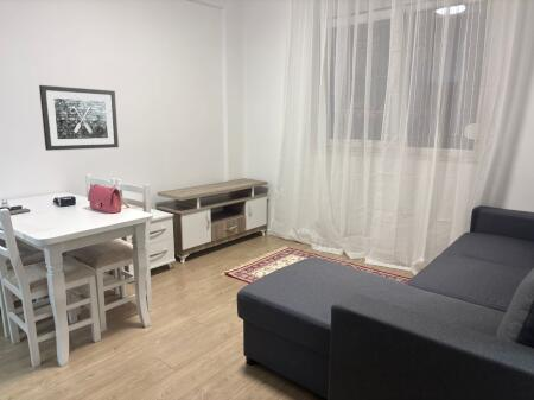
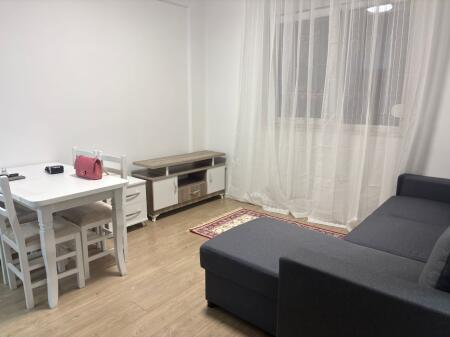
- wall art (82, 119)
